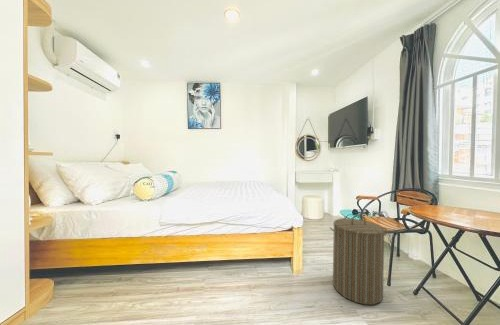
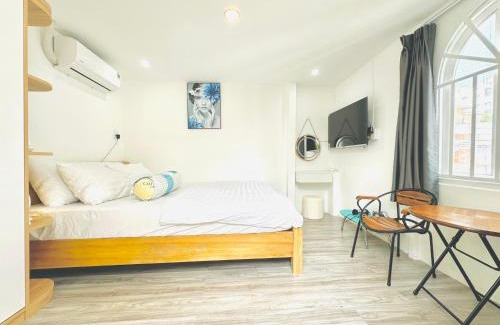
- laundry hamper (357, 252)
